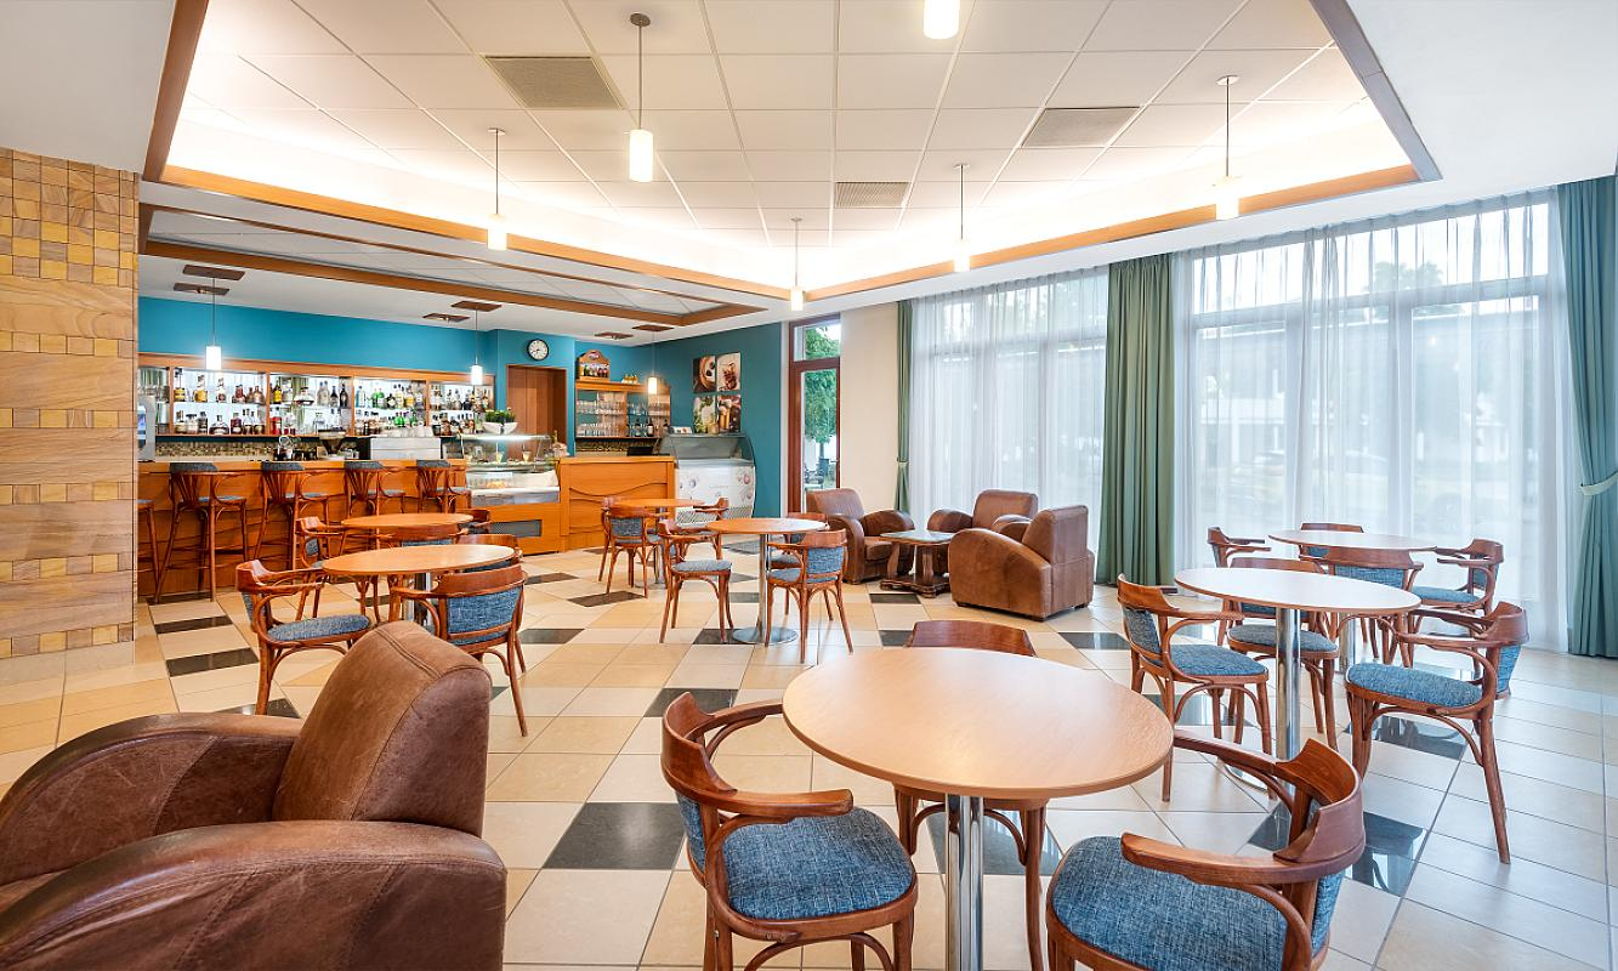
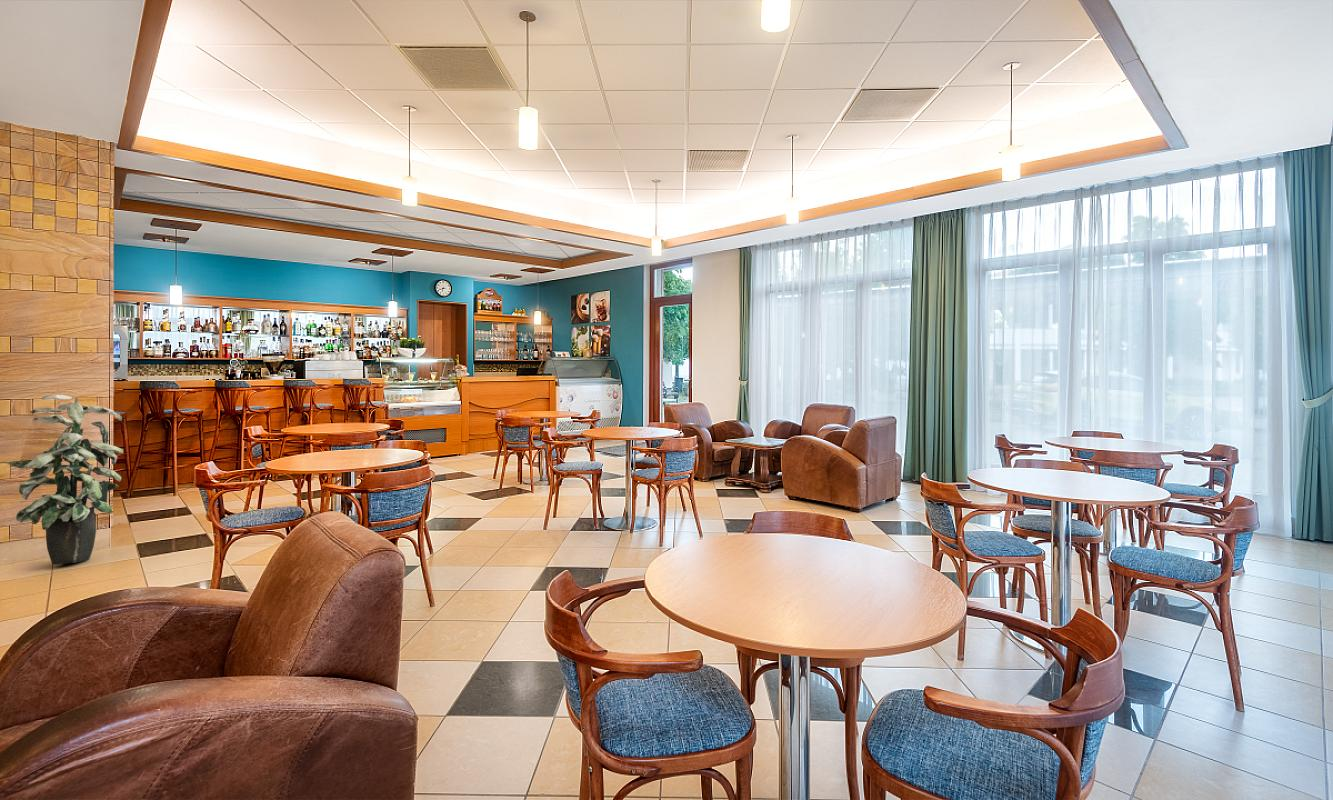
+ indoor plant (67, 478)
